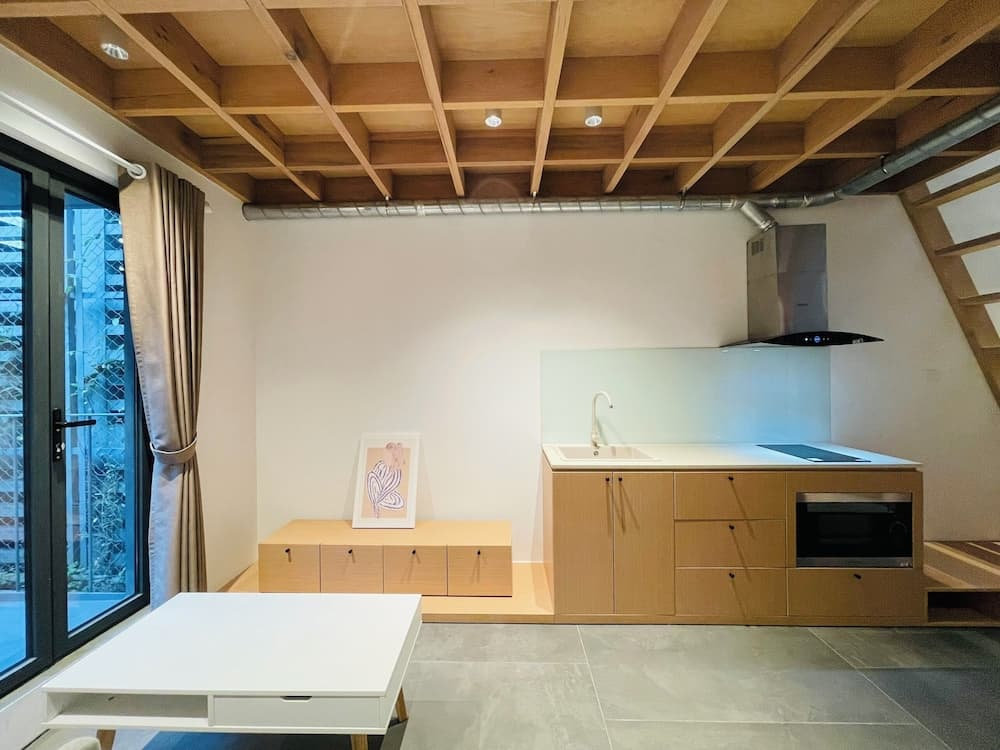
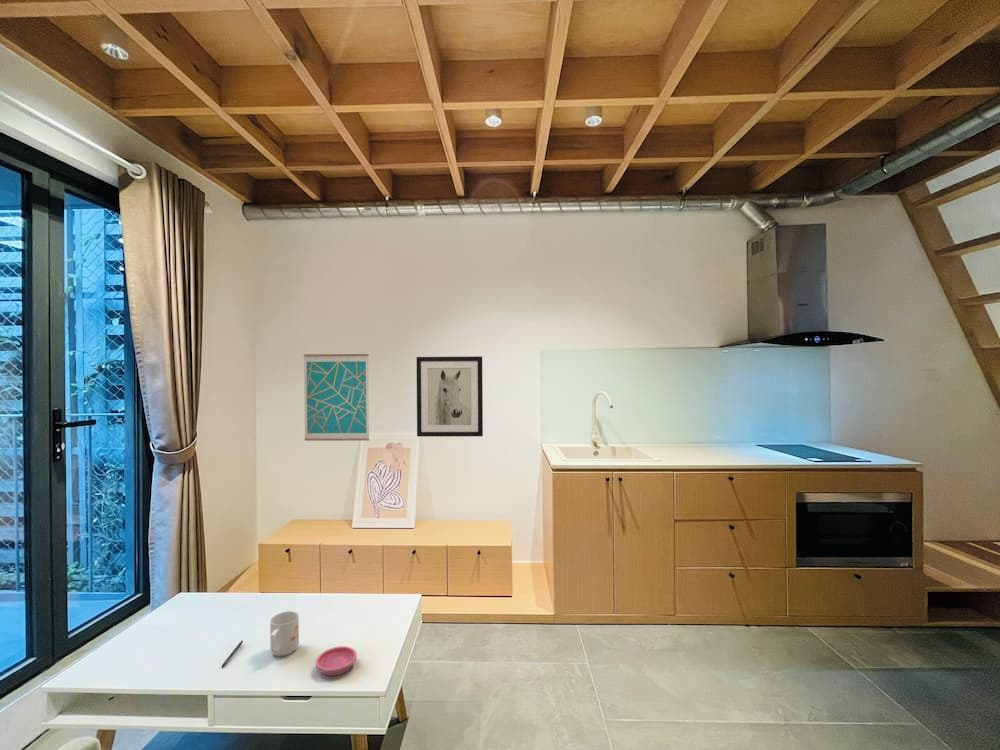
+ wall art (336, 397)
+ wall art (449, 396)
+ mug (282, 636)
+ pen (232, 653)
+ saucer (336, 662)
